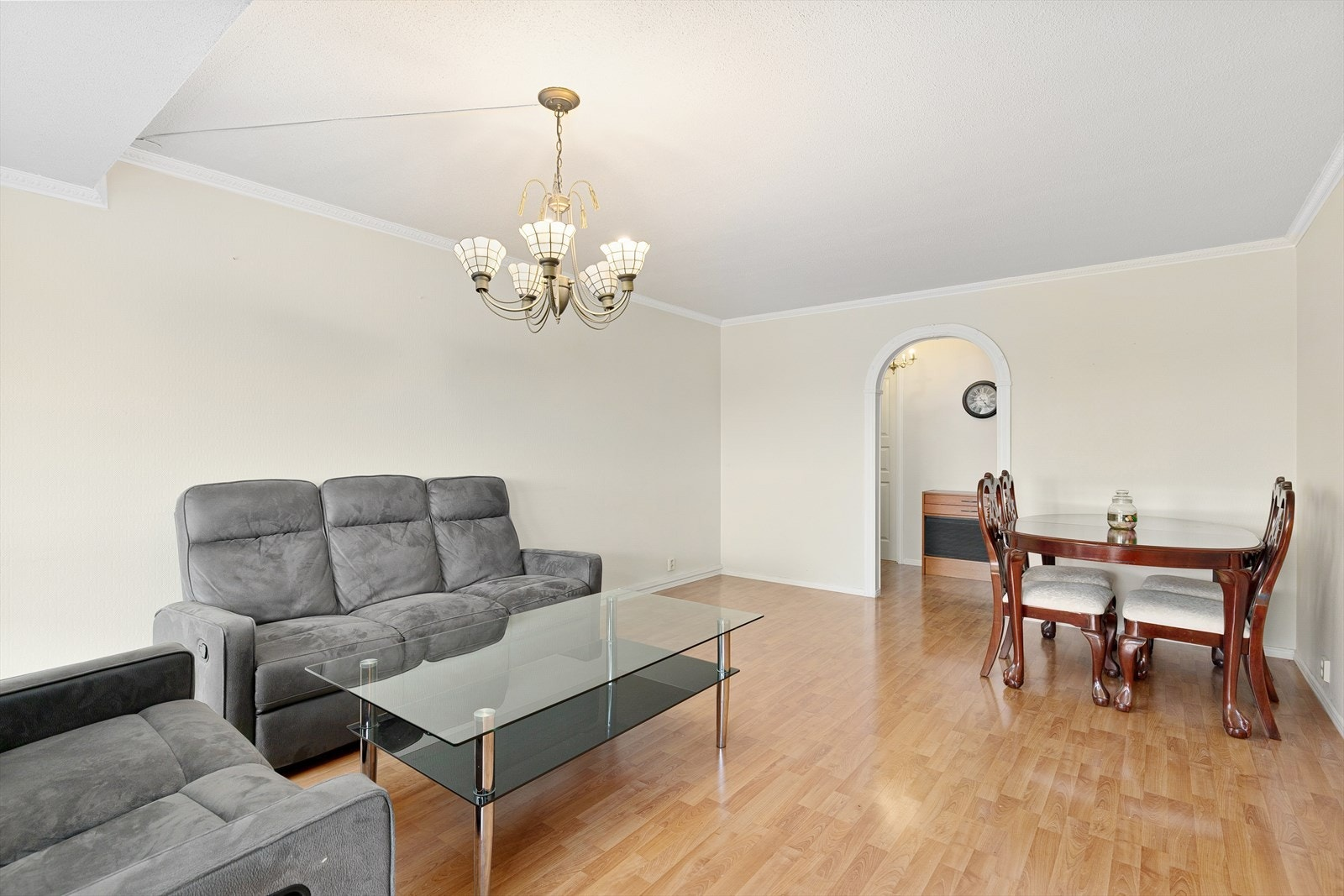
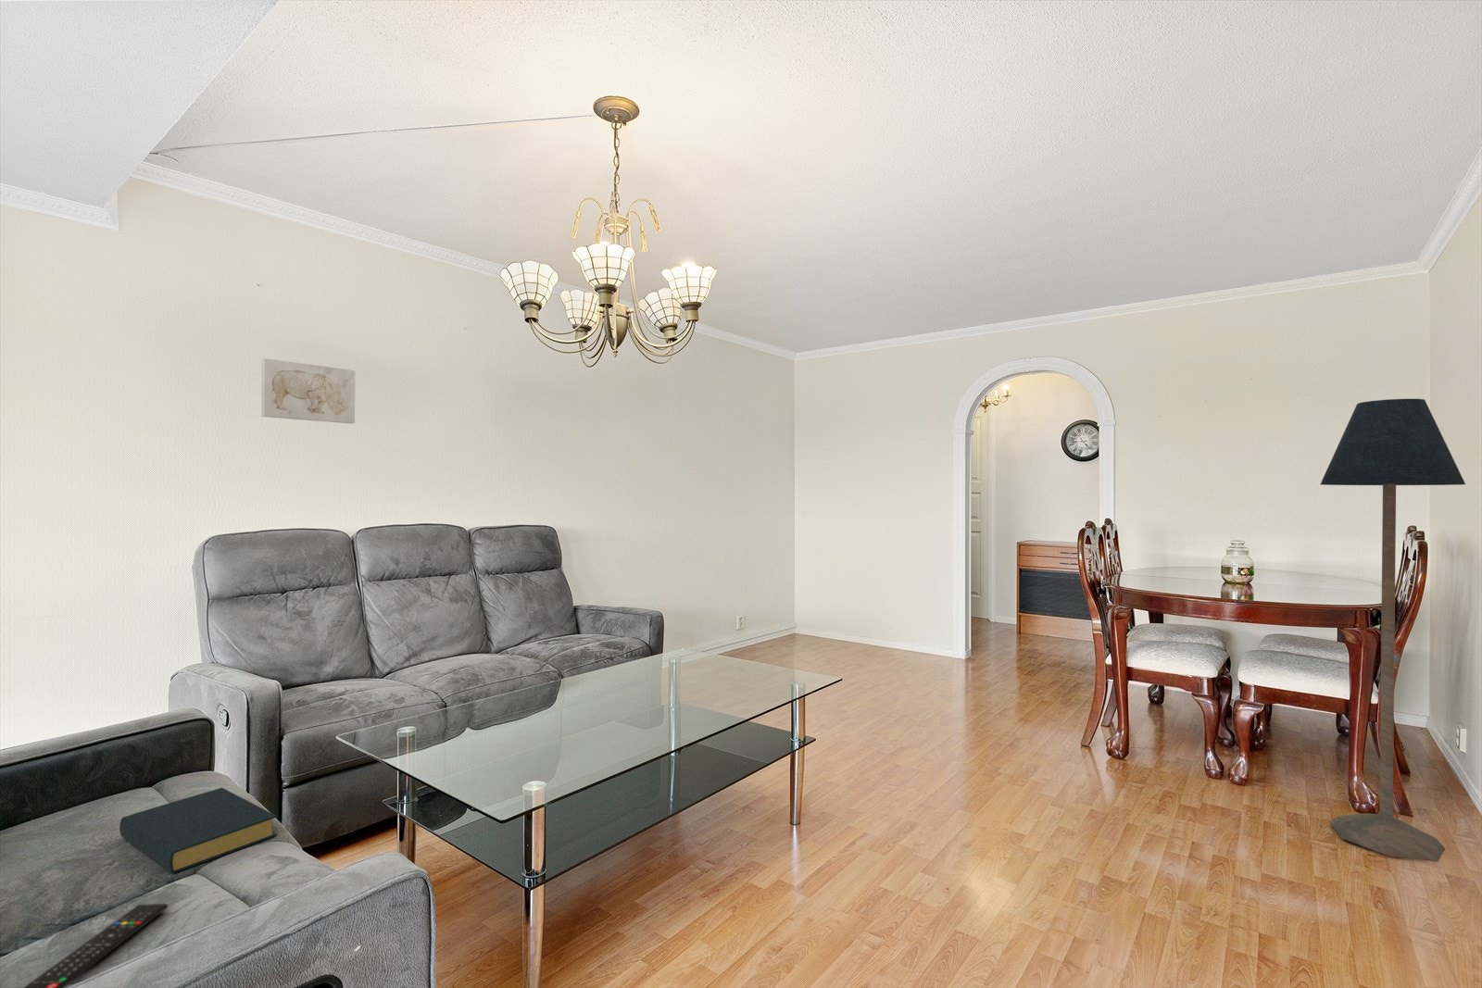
+ hardback book (198, 826)
+ remote control (98, 948)
+ wall art (310, 393)
+ floor lamp (1388, 620)
